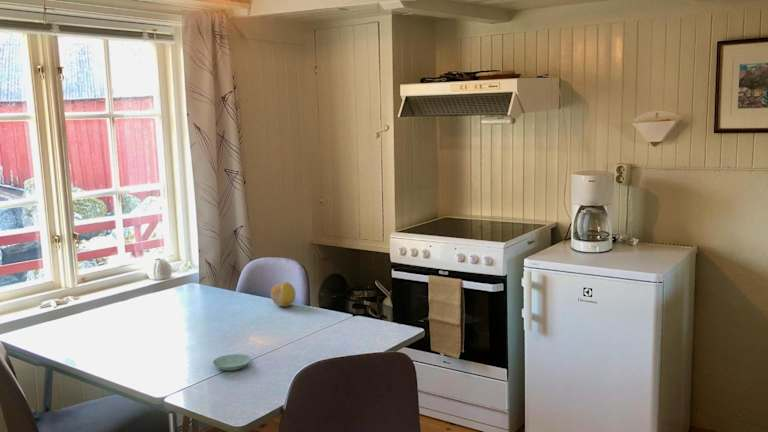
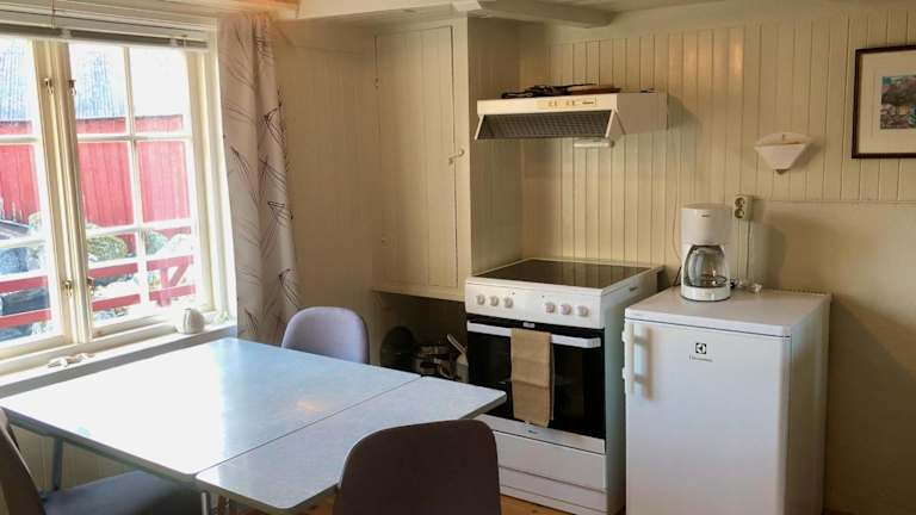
- saucer (232, 363)
- fruit (282, 294)
